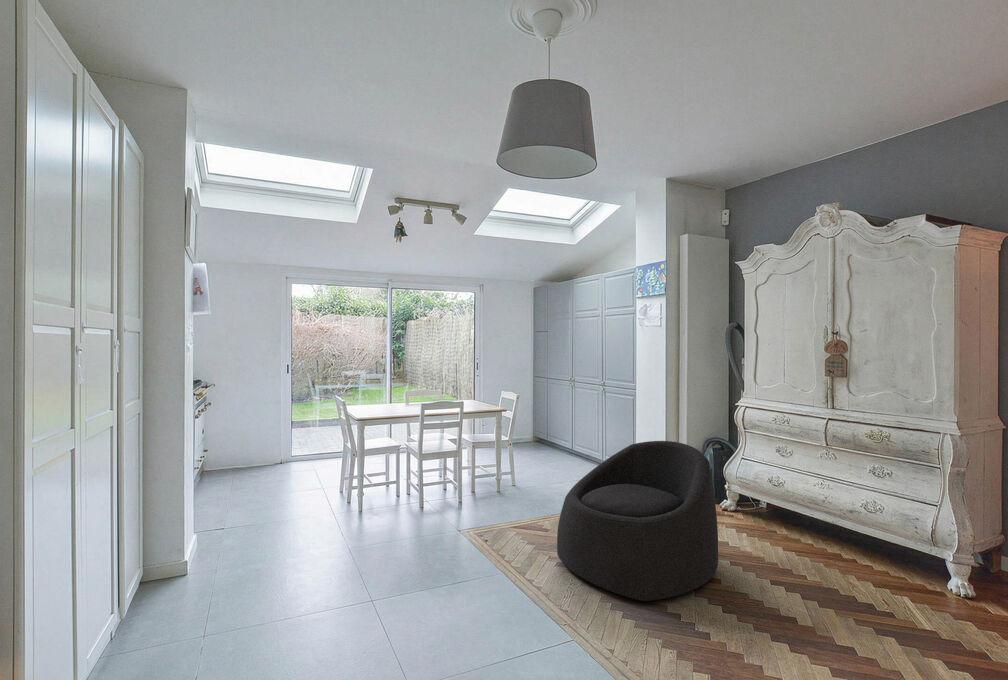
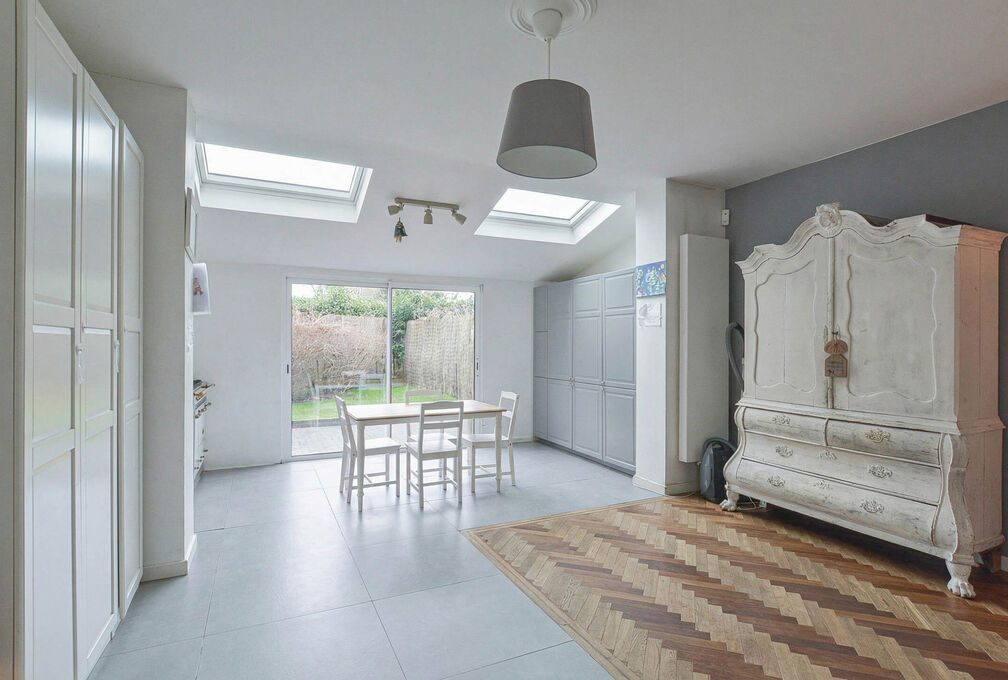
- armchair (637, 507)
